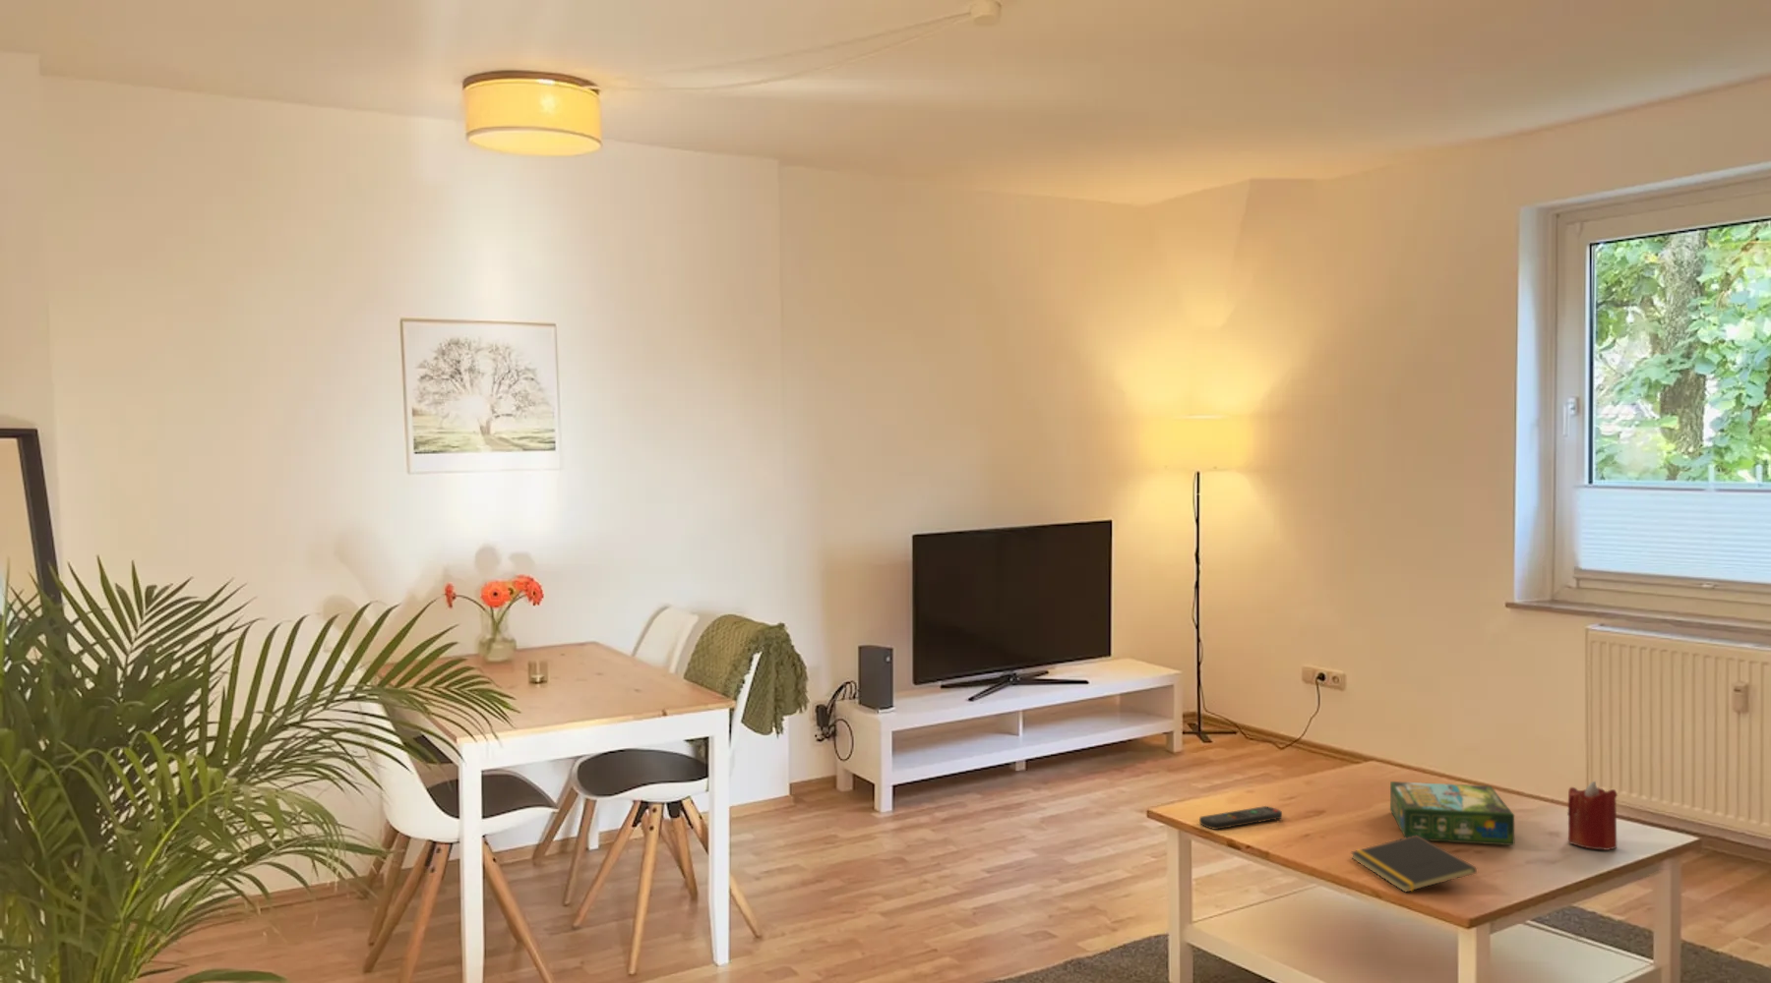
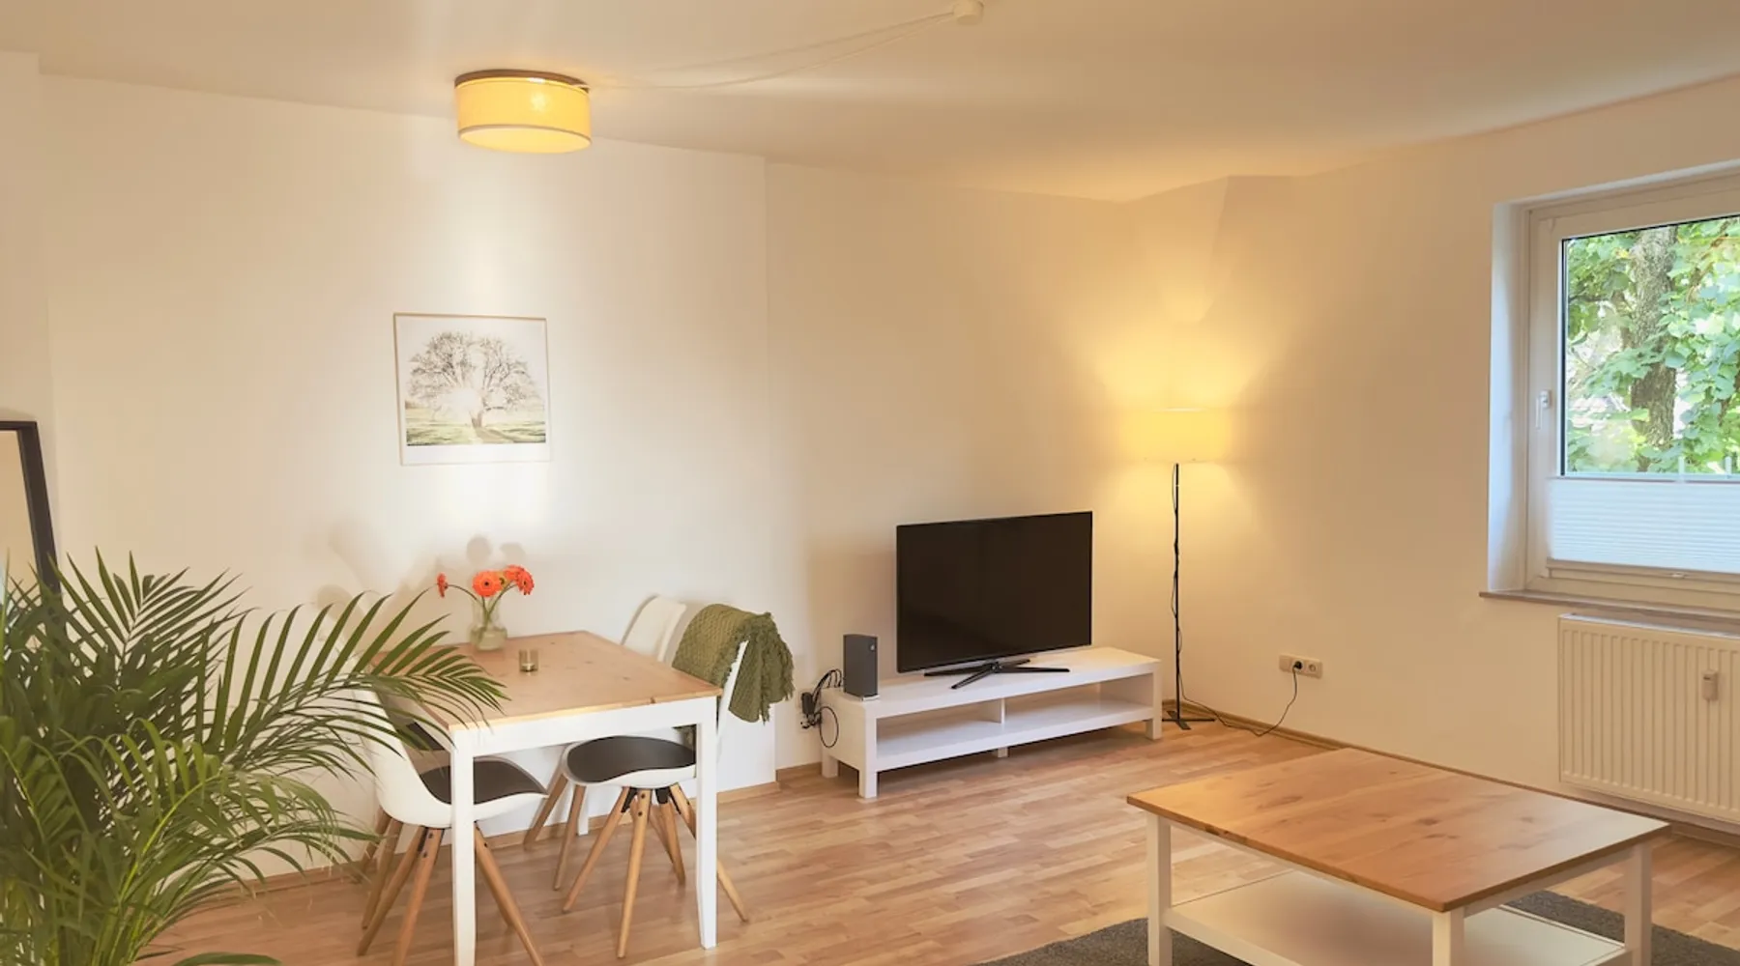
- board game (1449, 812)
- candle (1592, 812)
- remote control (1240, 817)
- notepad (1411, 862)
